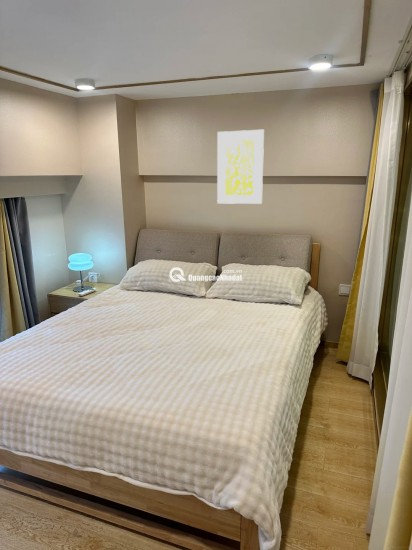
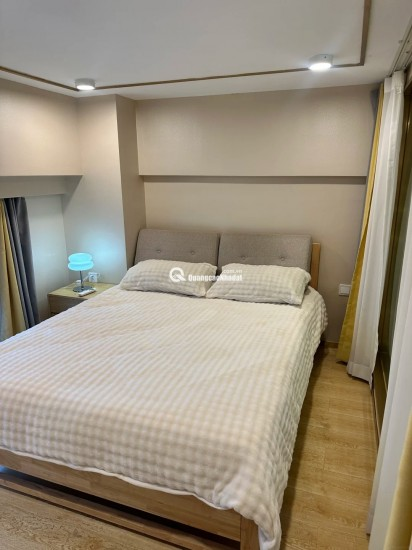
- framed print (239, 168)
